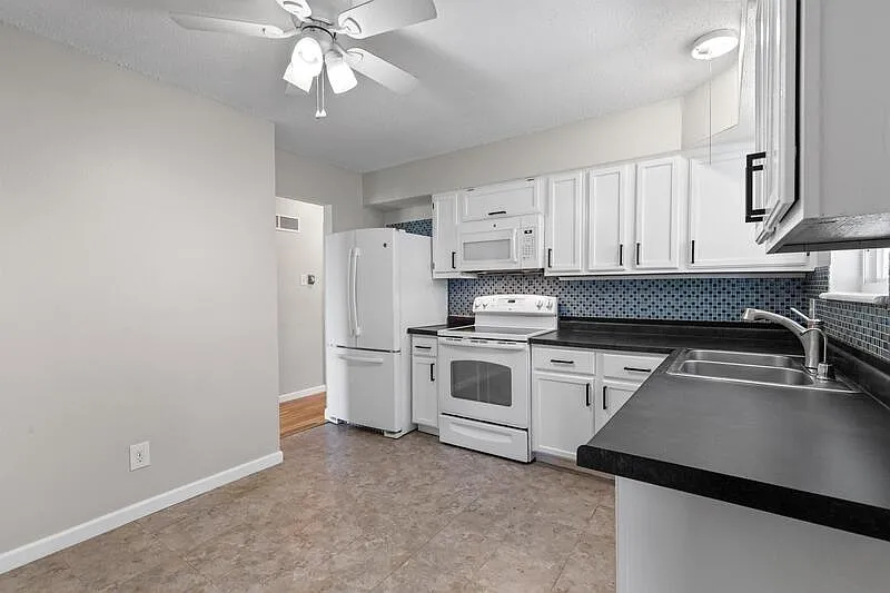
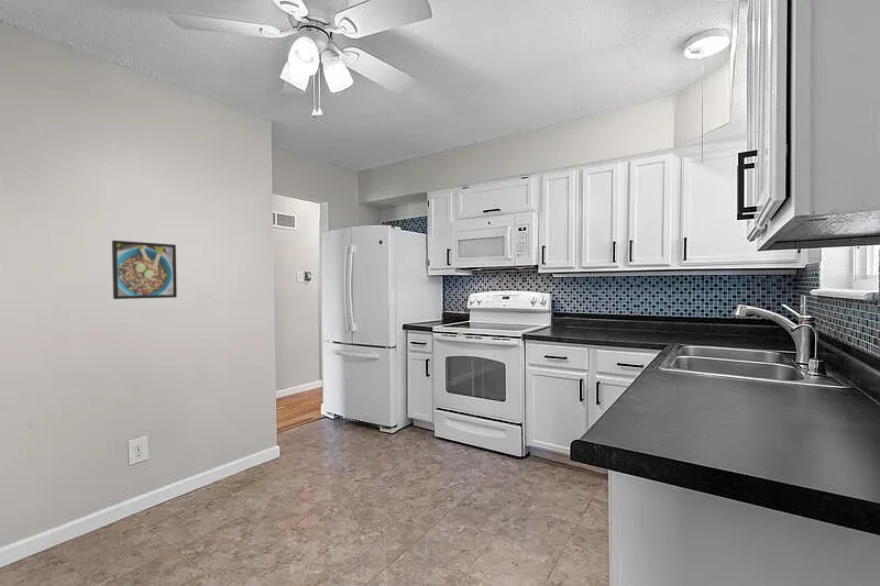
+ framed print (145, 270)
